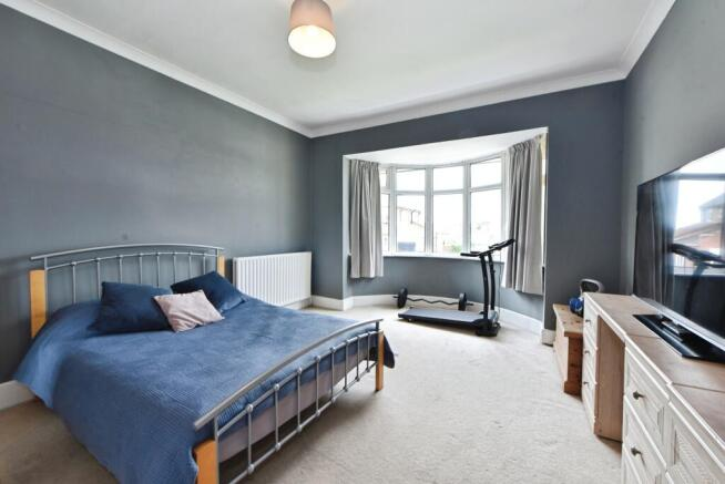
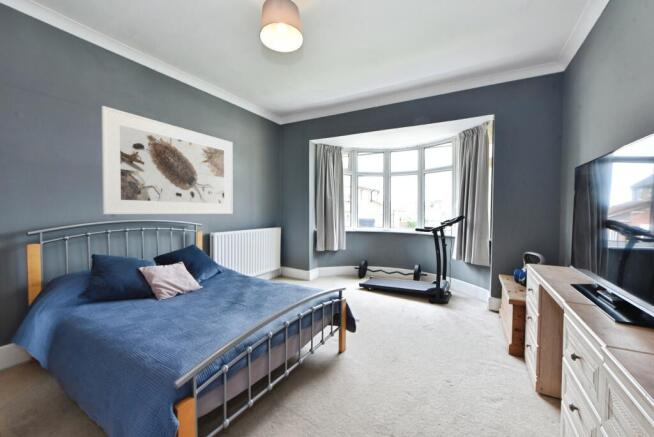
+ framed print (180, 171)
